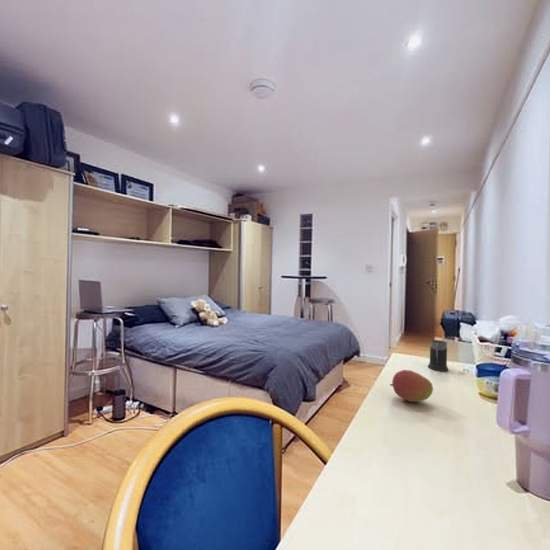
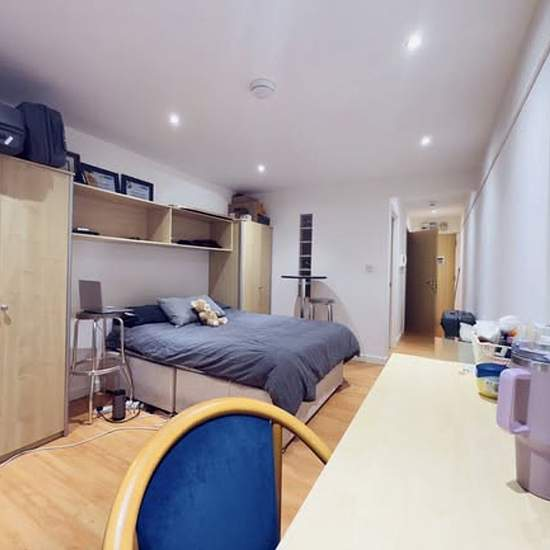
- mug (437, 355)
- fruit (410, 385)
